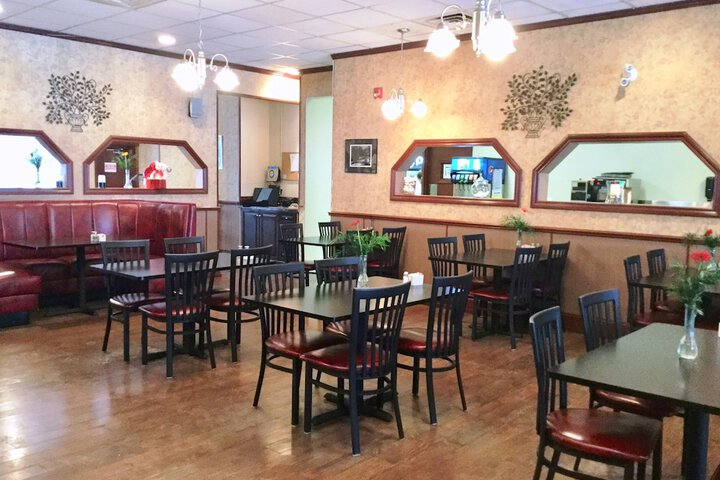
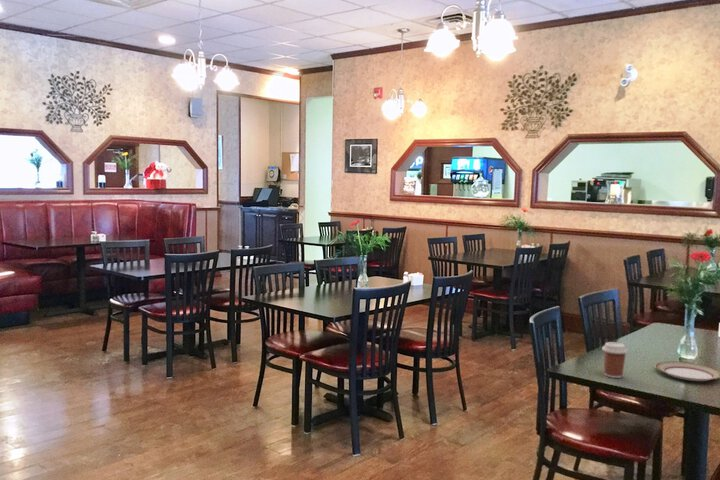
+ coffee cup (614, 359)
+ plate (688, 372)
